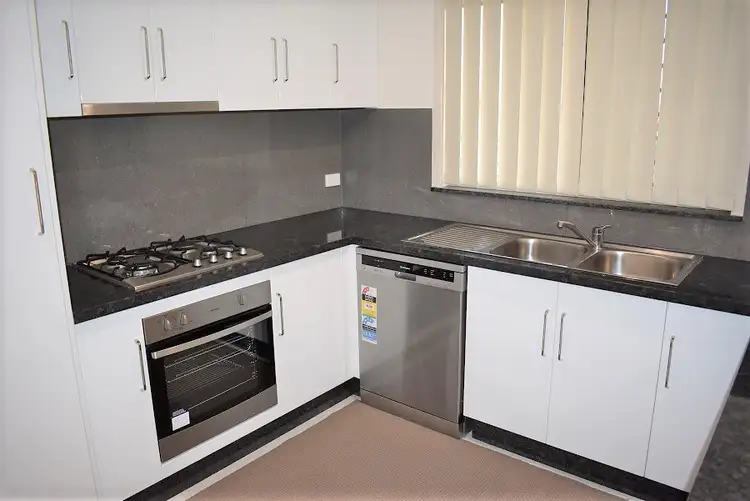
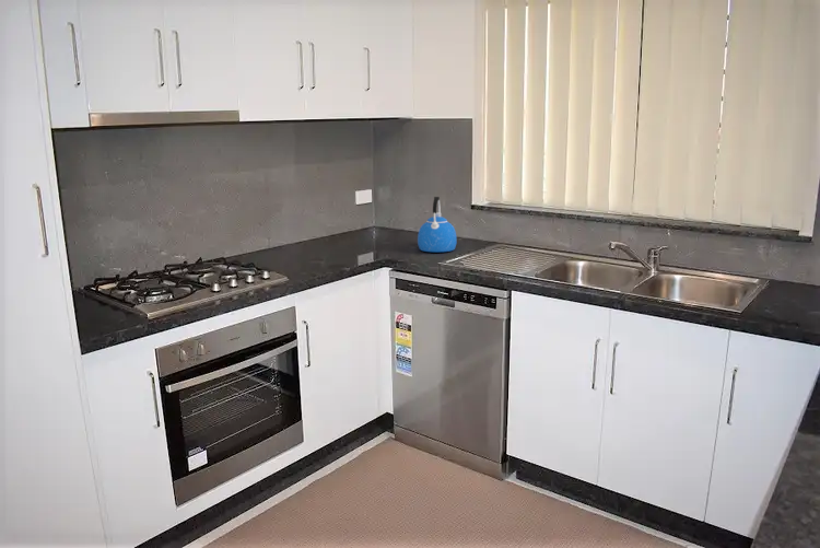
+ kettle (437, 222)
